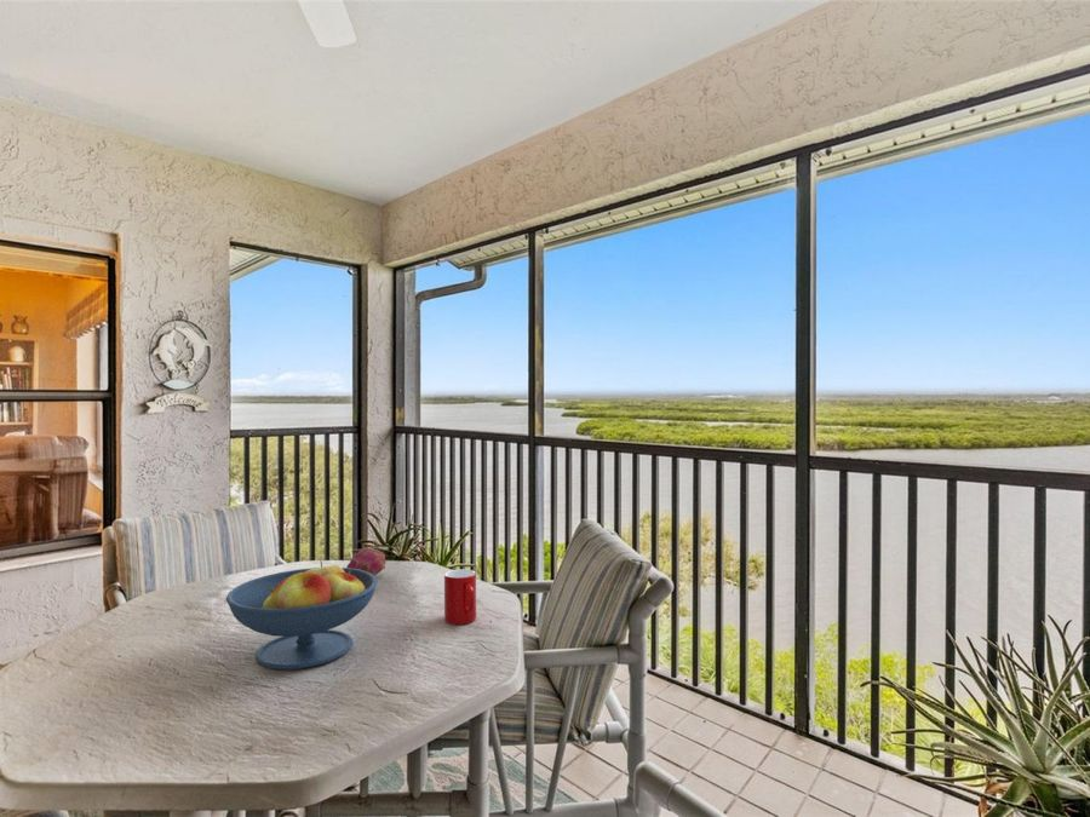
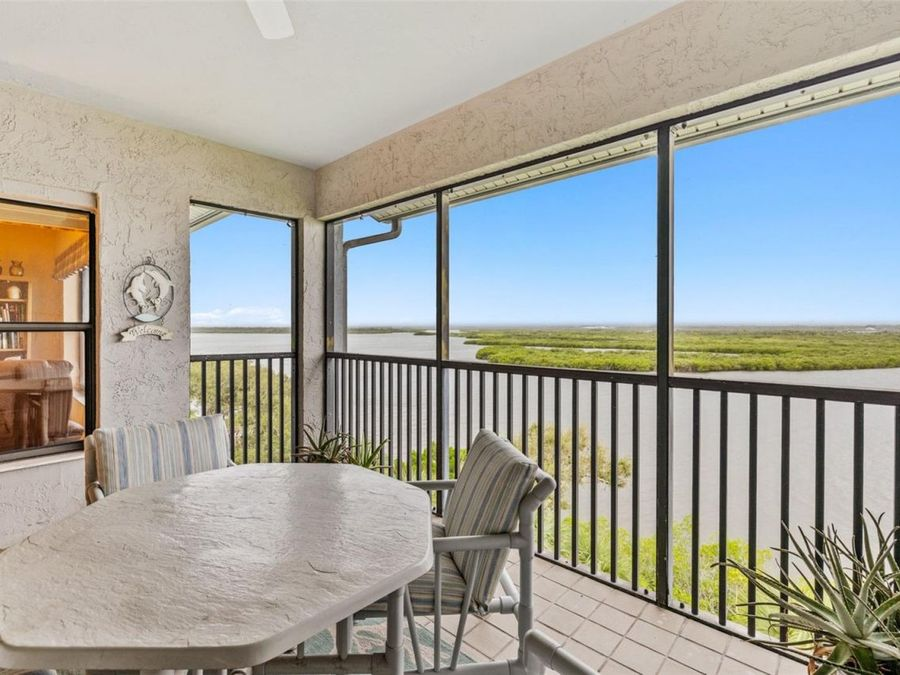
- cup (460, 598)
- fruit bowl (305, 606)
- fruit (366, 562)
